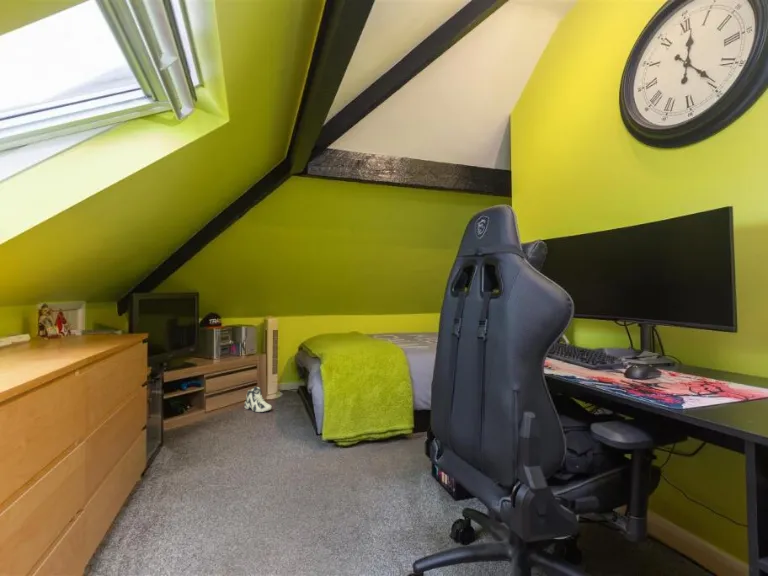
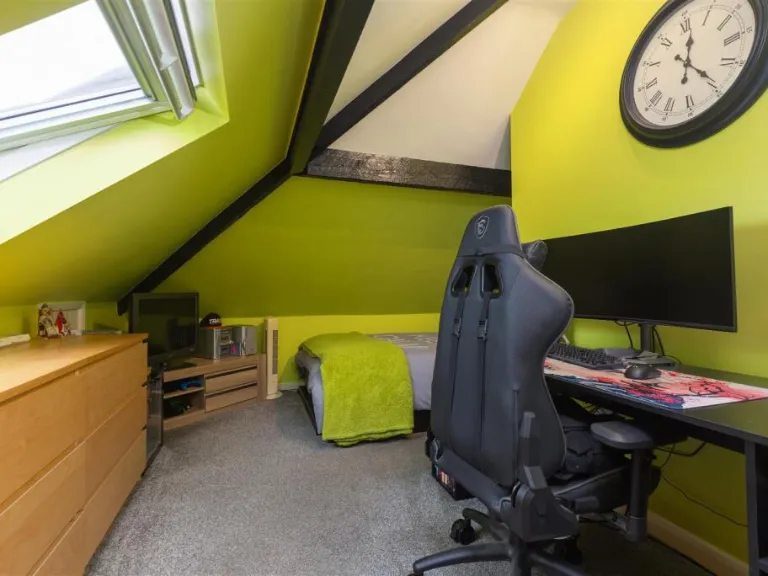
- sneaker (258, 398)
